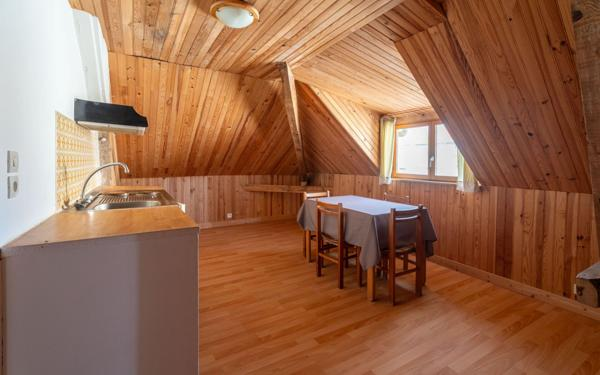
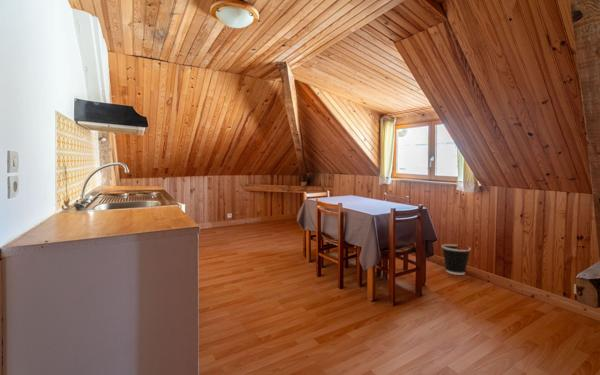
+ wastebasket (455, 259)
